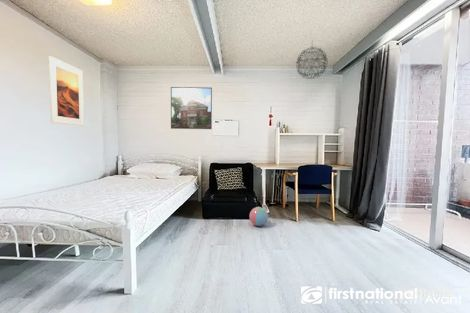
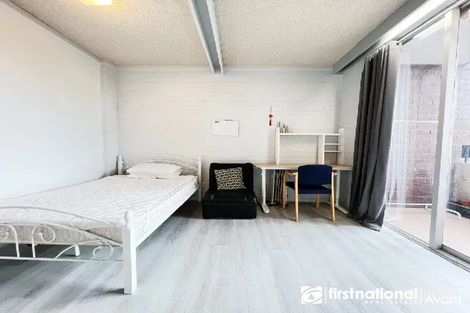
- pendant light (311, 59)
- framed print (68, 94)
- ball (258, 216)
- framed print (191, 108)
